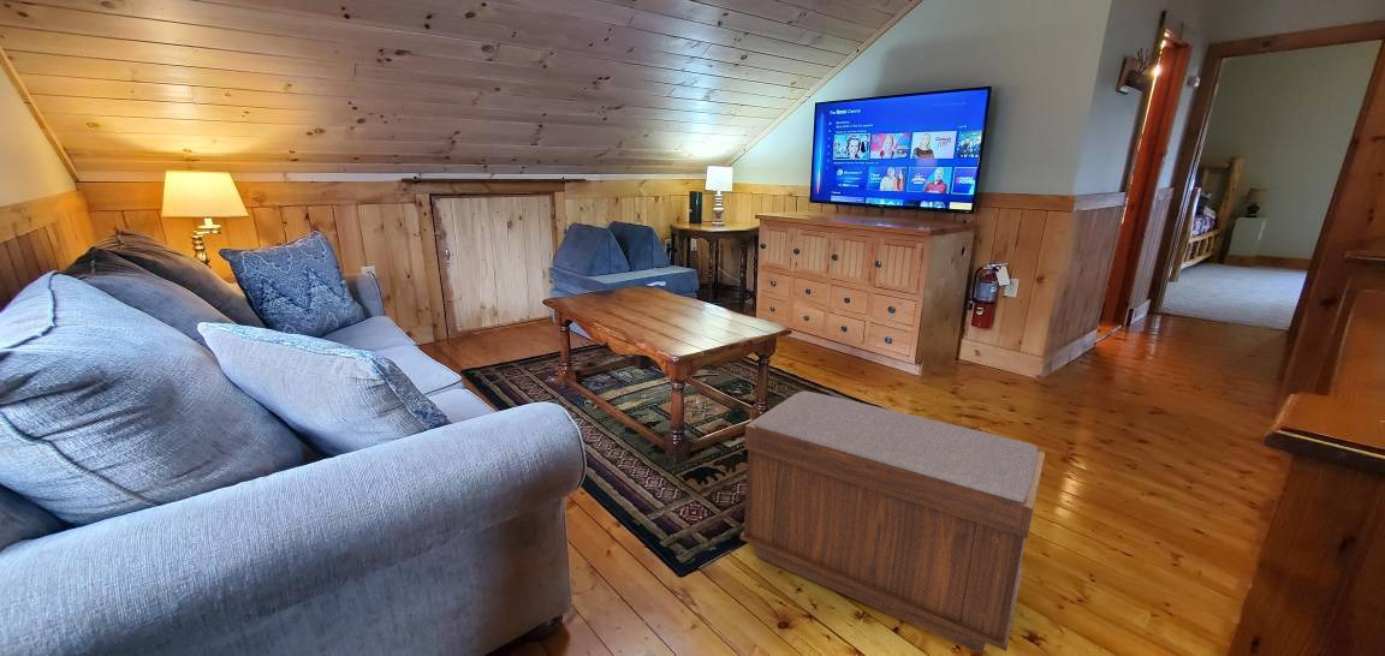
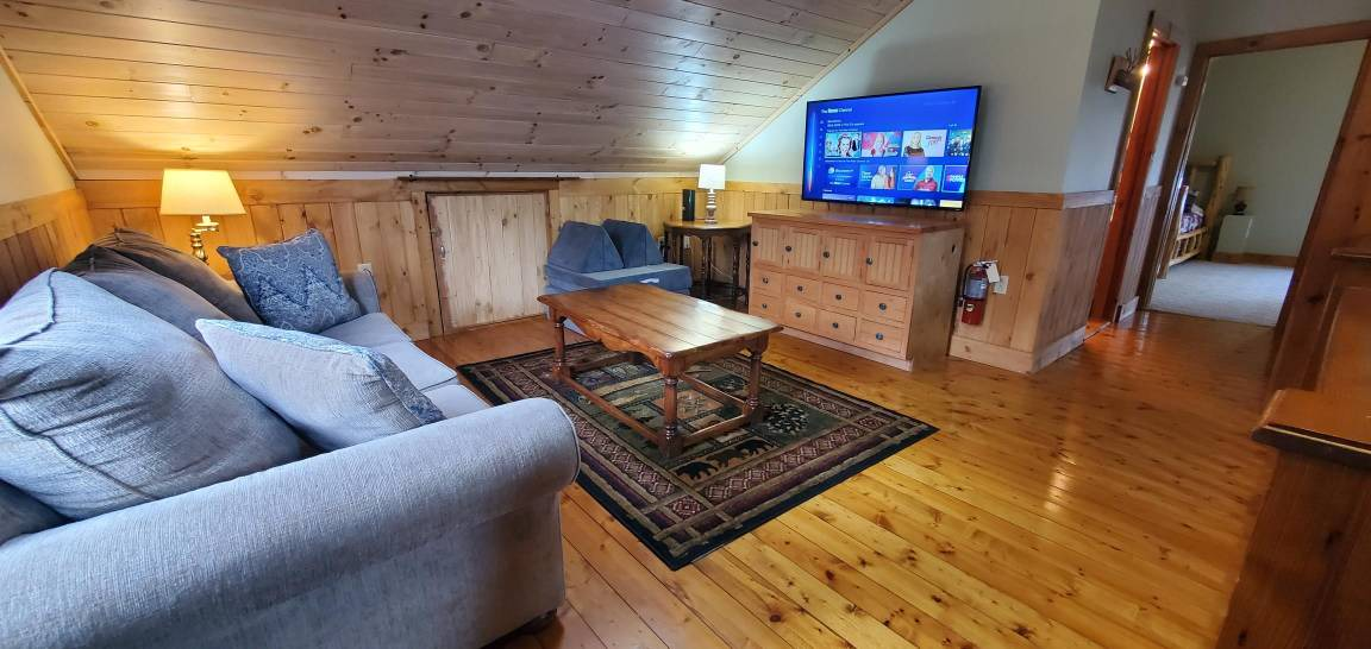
- bench (882, 501)
